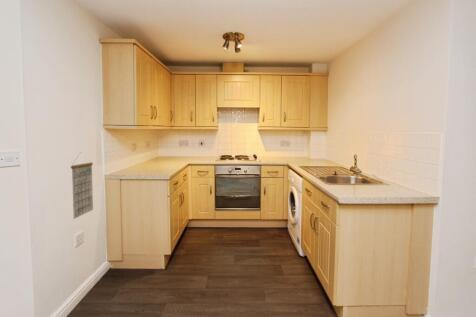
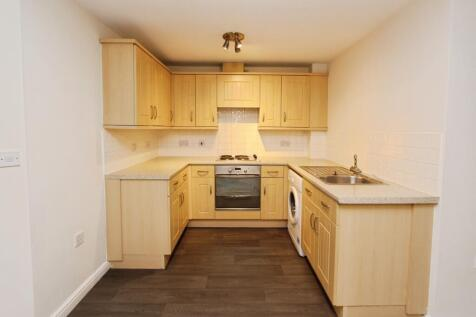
- calendar (82, 183)
